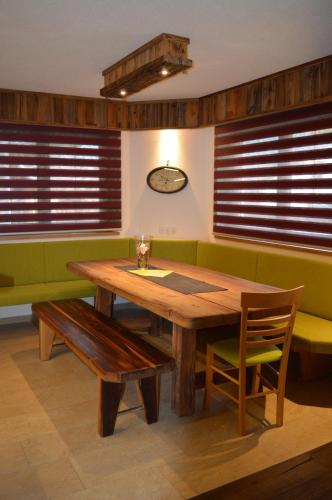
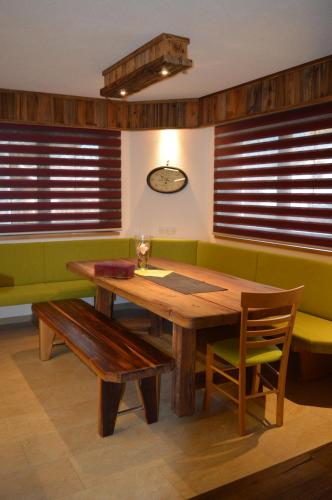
+ tissue box (114, 270)
